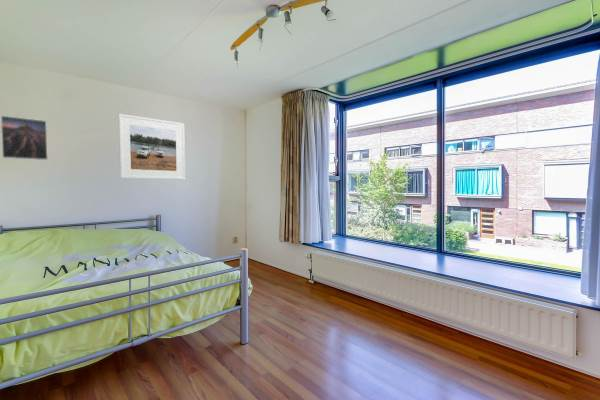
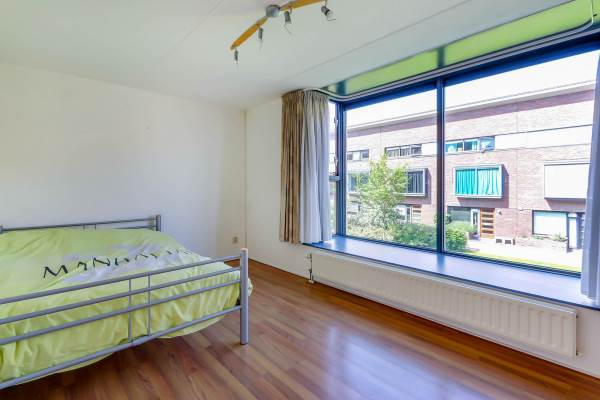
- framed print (25, 138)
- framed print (154, 149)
